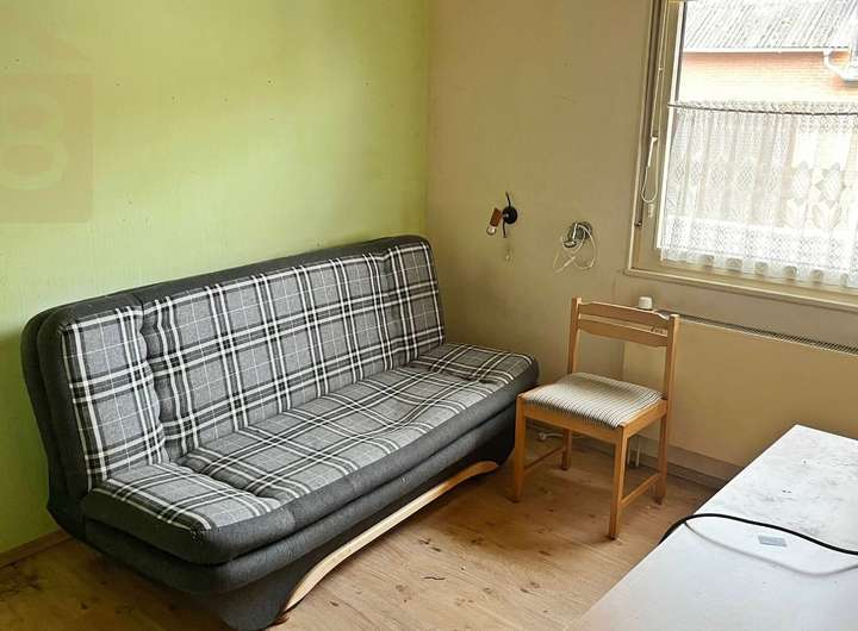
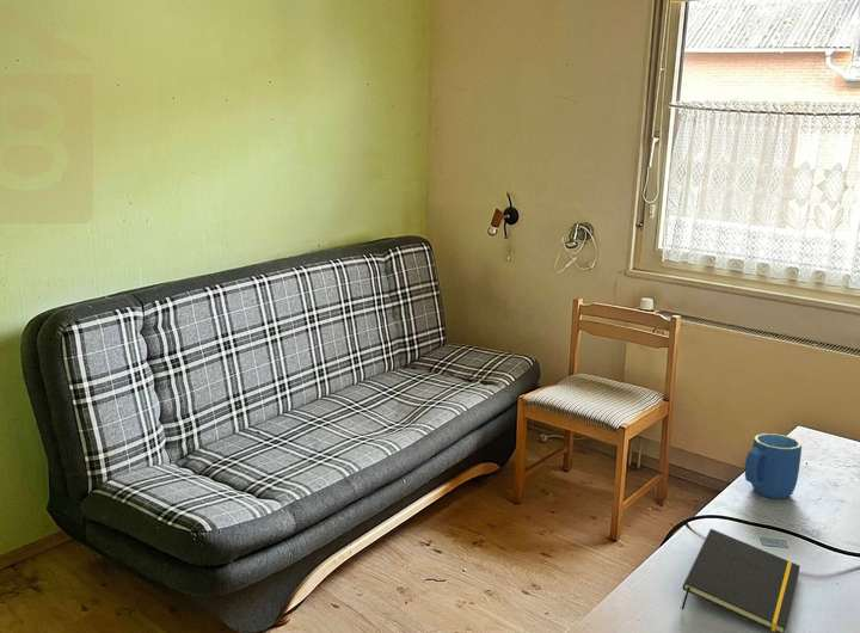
+ mug (770, 467)
+ notepad (743, 577)
